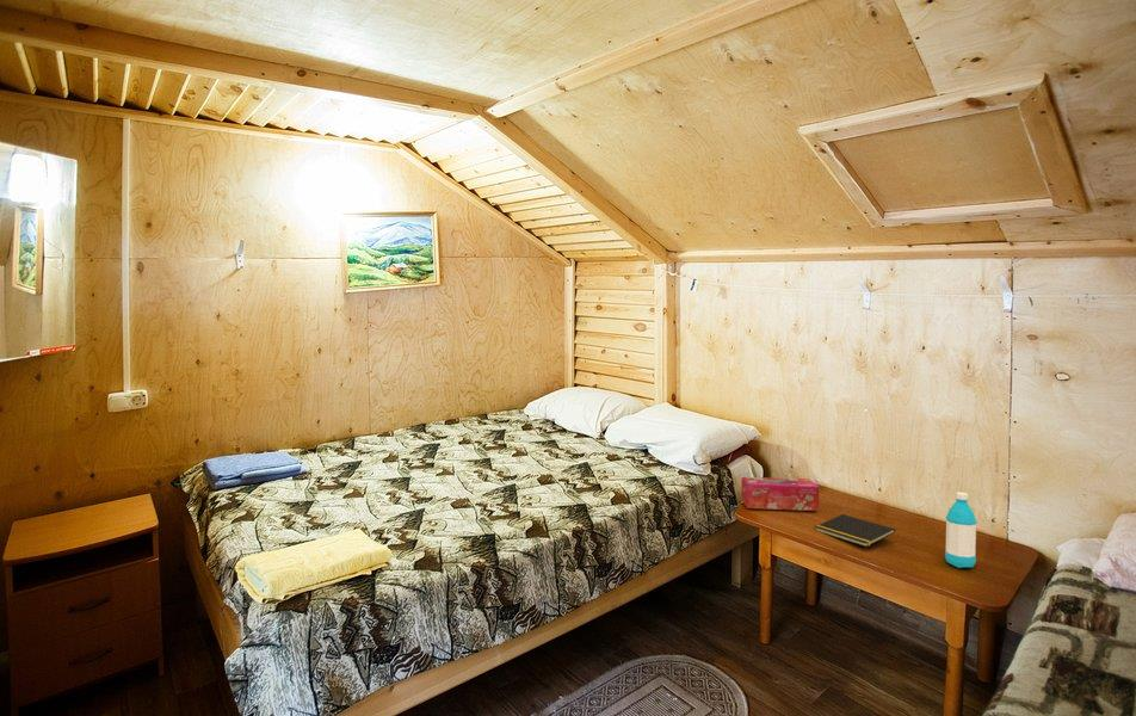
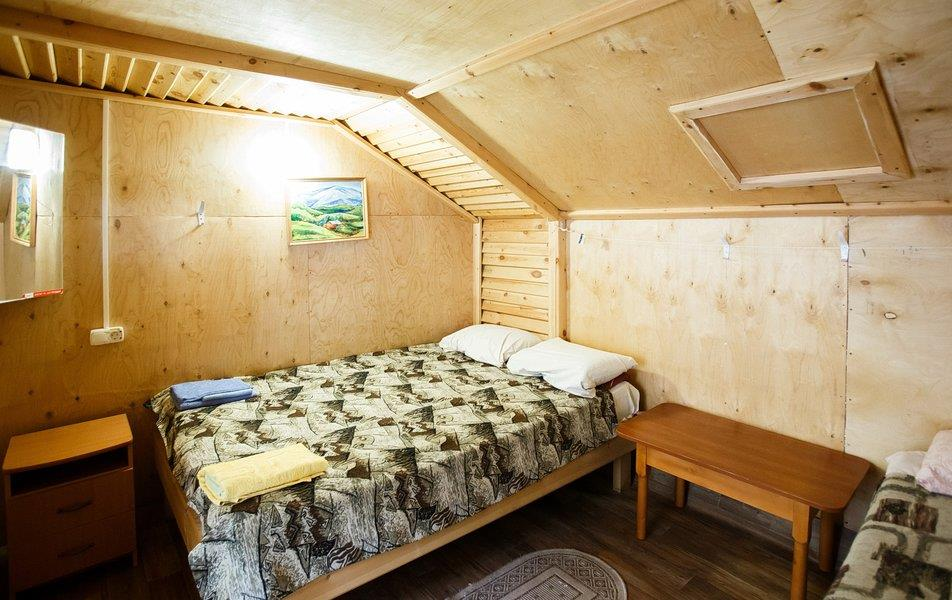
- notepad (853, 529)
- water bottle (961, 529)
- tissue box (778, 493)
